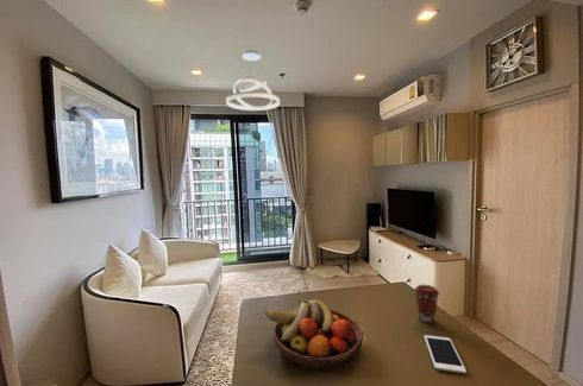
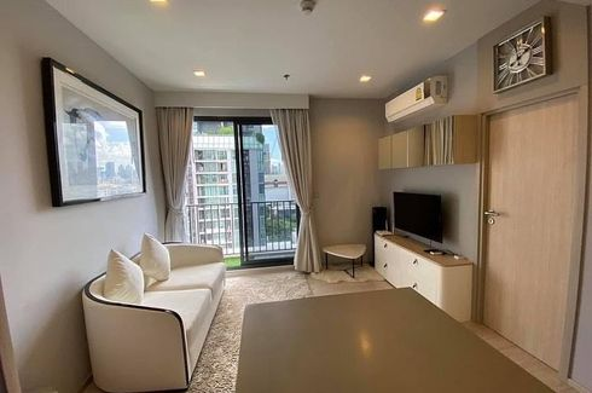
- coffee cup (426, 303)
- pendant light (252, 80)
- cell phone (443, 352)
- fruit bowl (316, 325)
